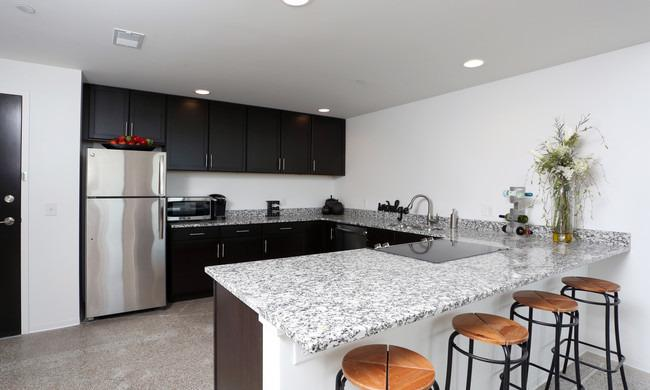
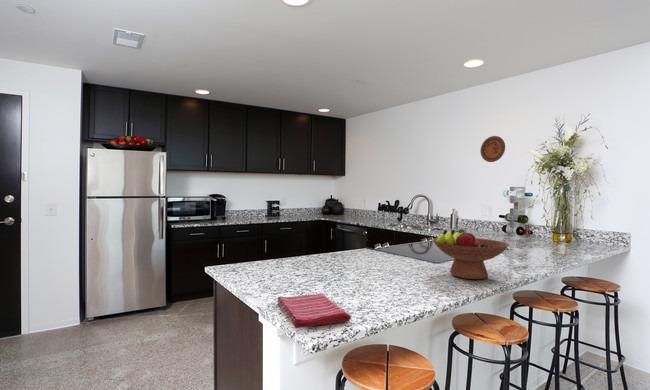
+ decorative plate (492, 149)
+ fruit bowl (469, 251)
+ dish towel (311, 307)
